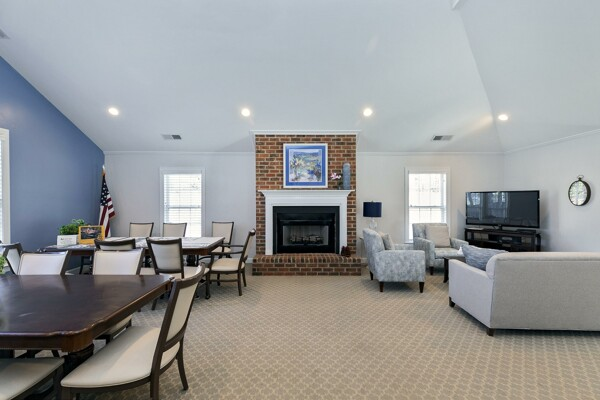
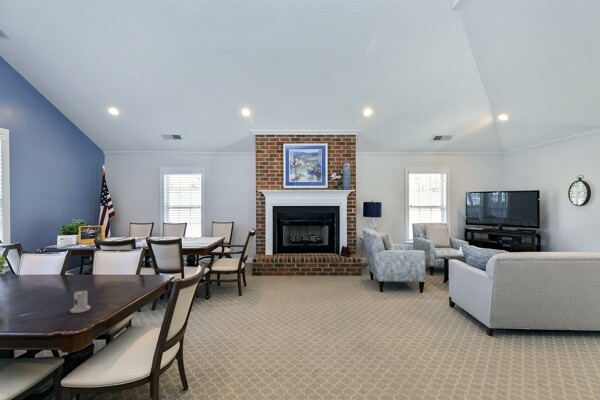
+ candle (80, 299)
